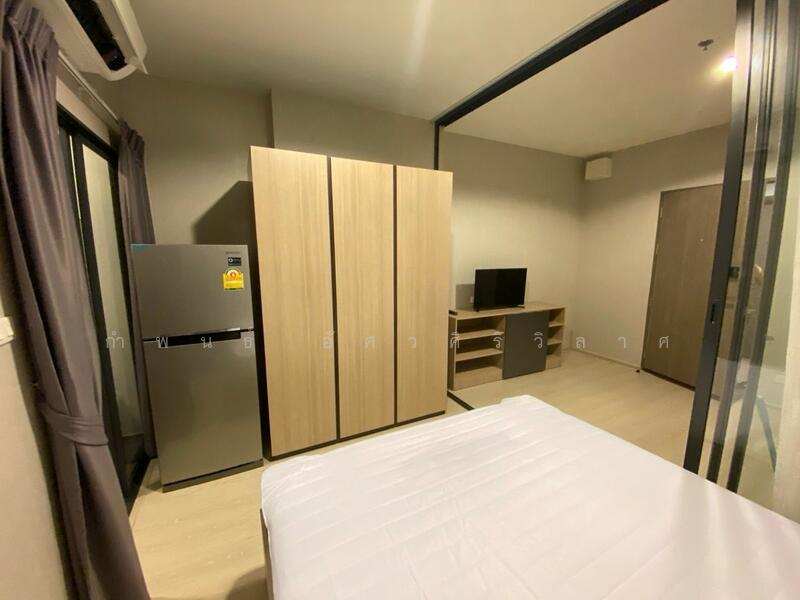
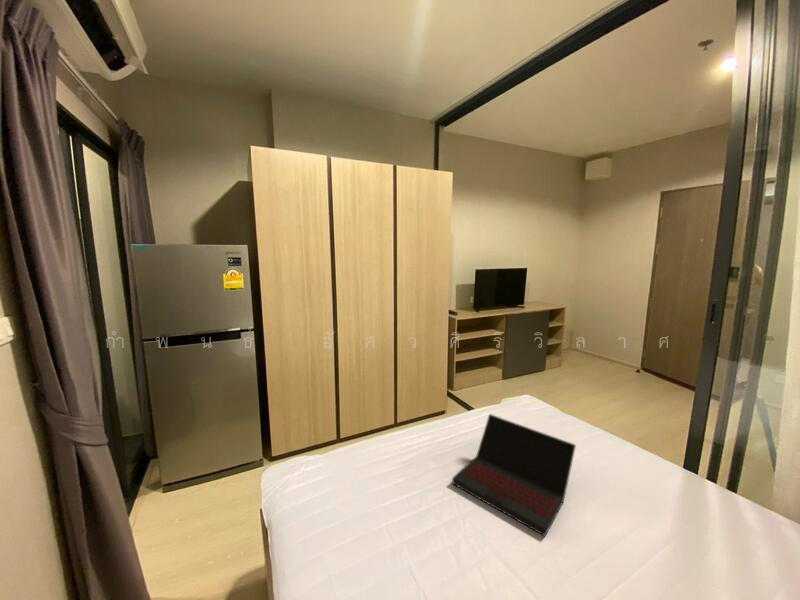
+ laptop (513, 463)
